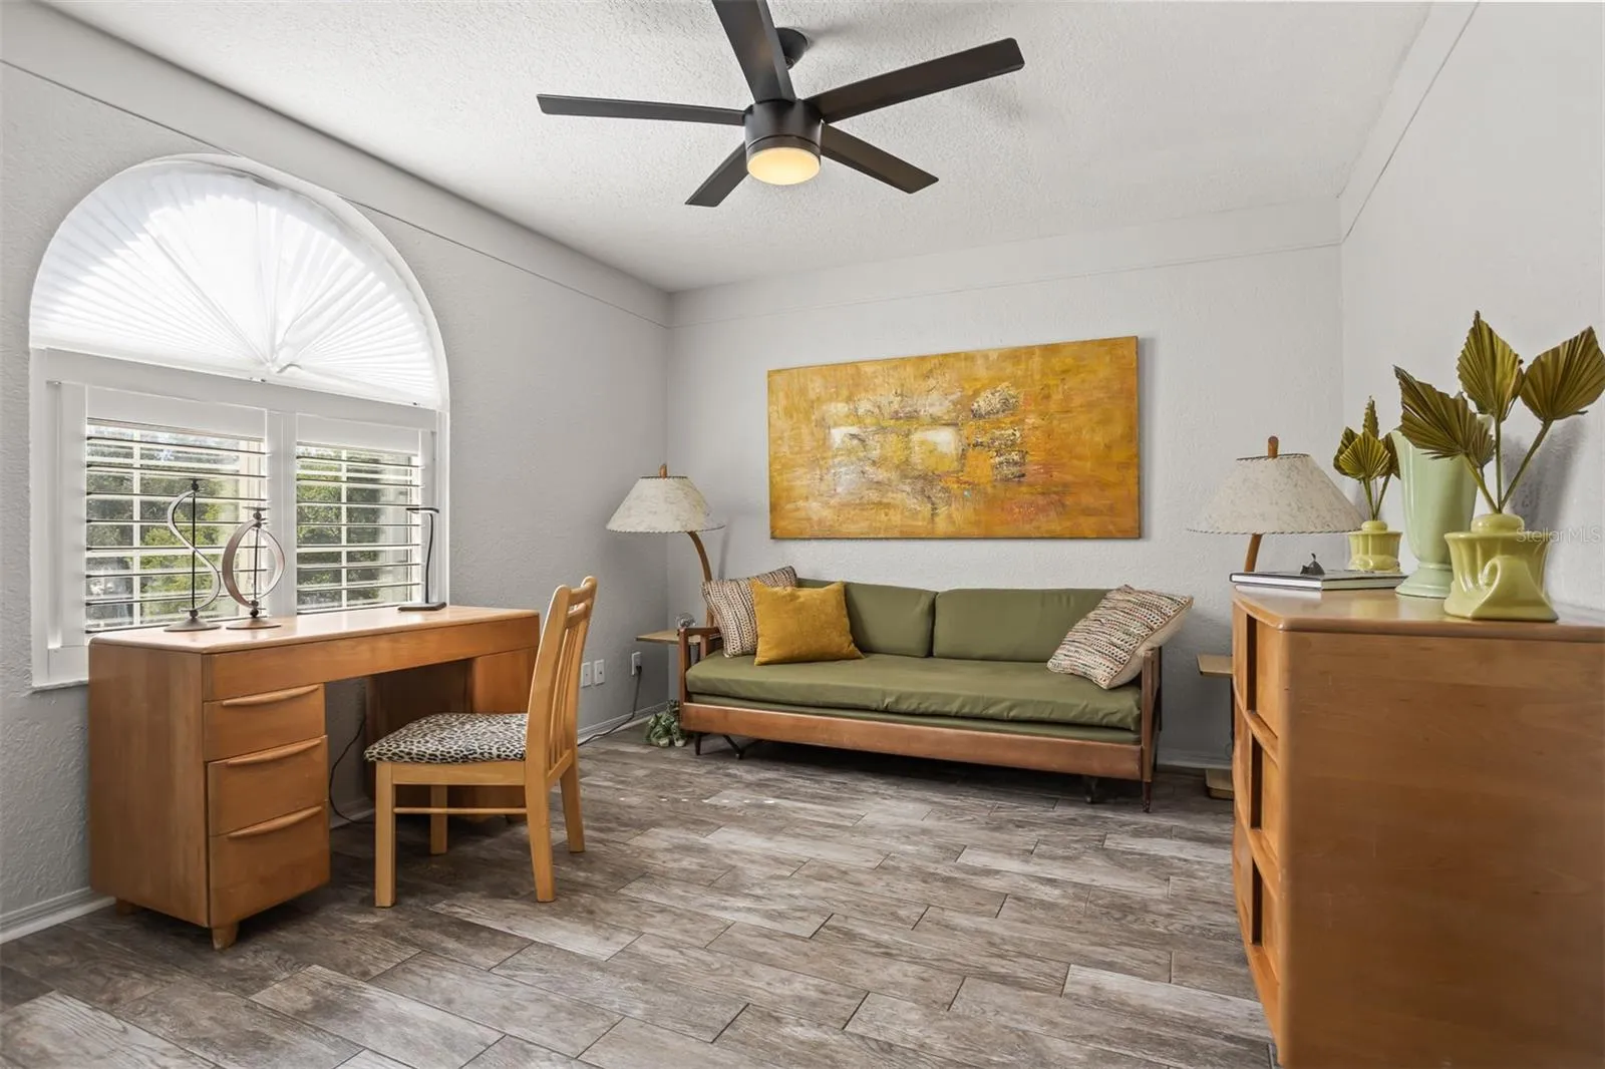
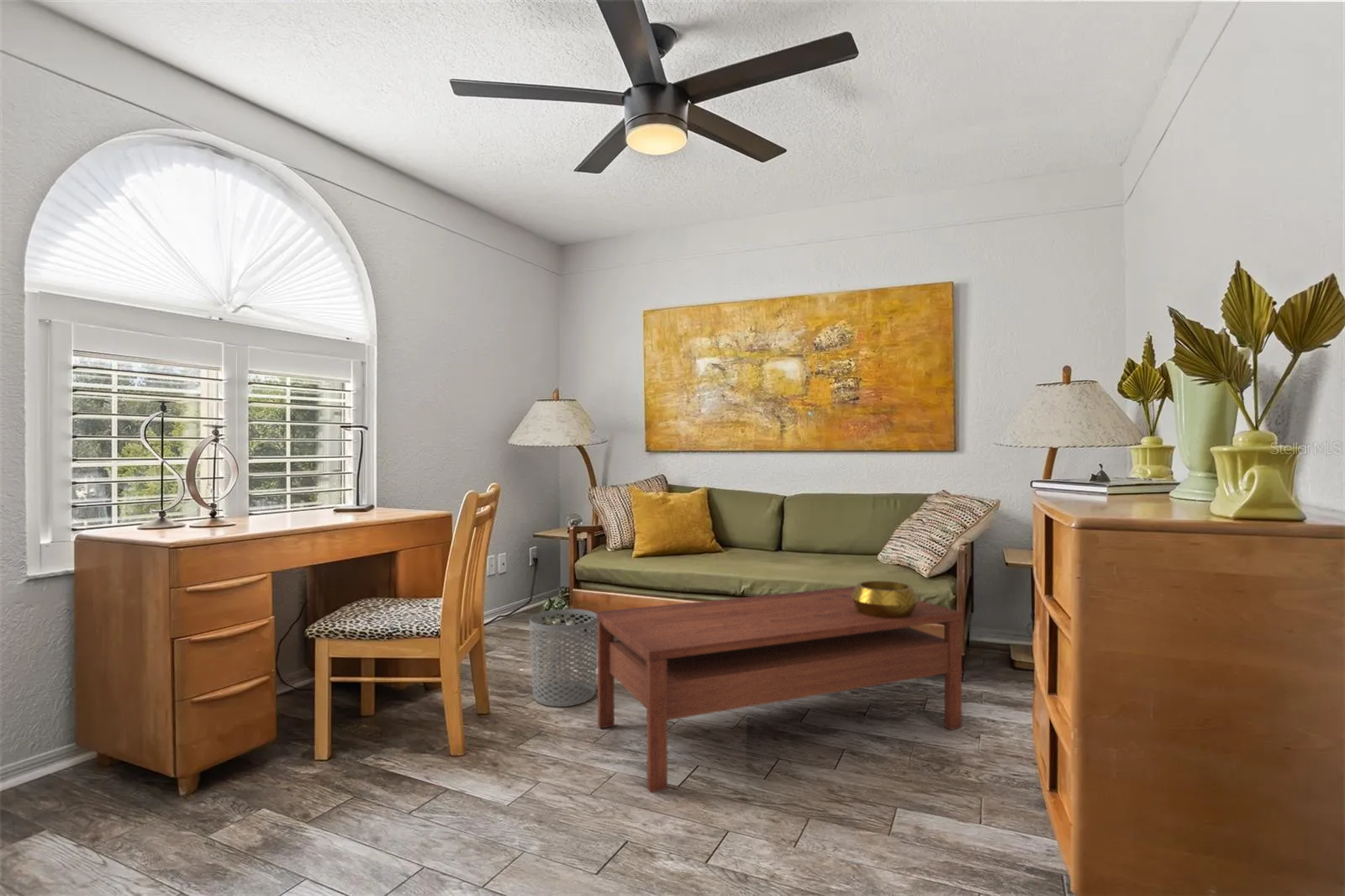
+ coffee table (778, 669)
+ decorative bowl (884, 598)
+ waste bin (564, 656)
